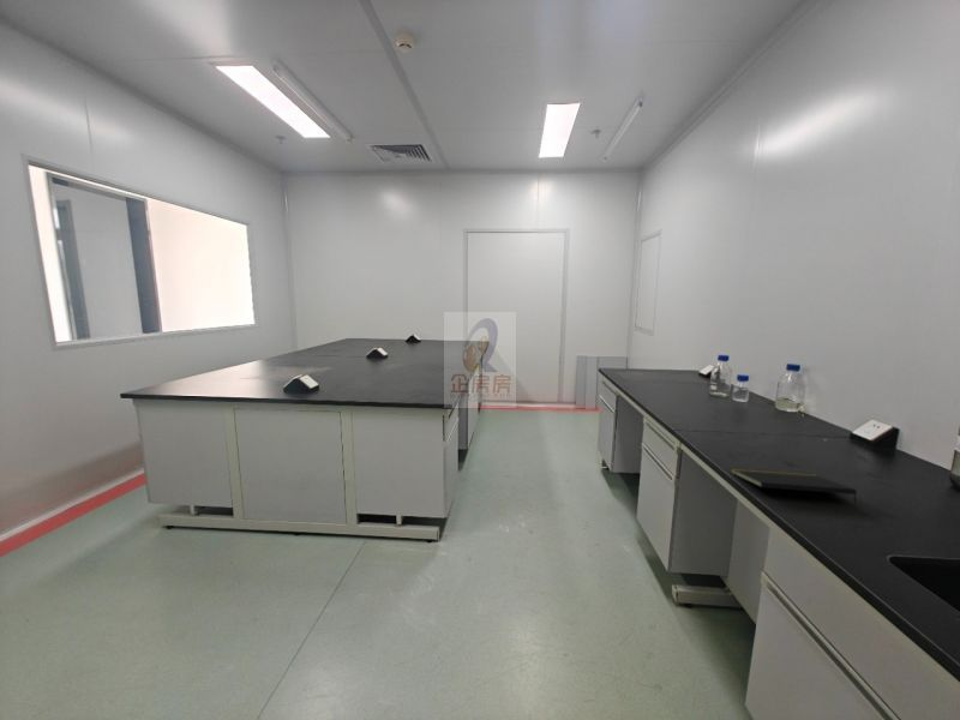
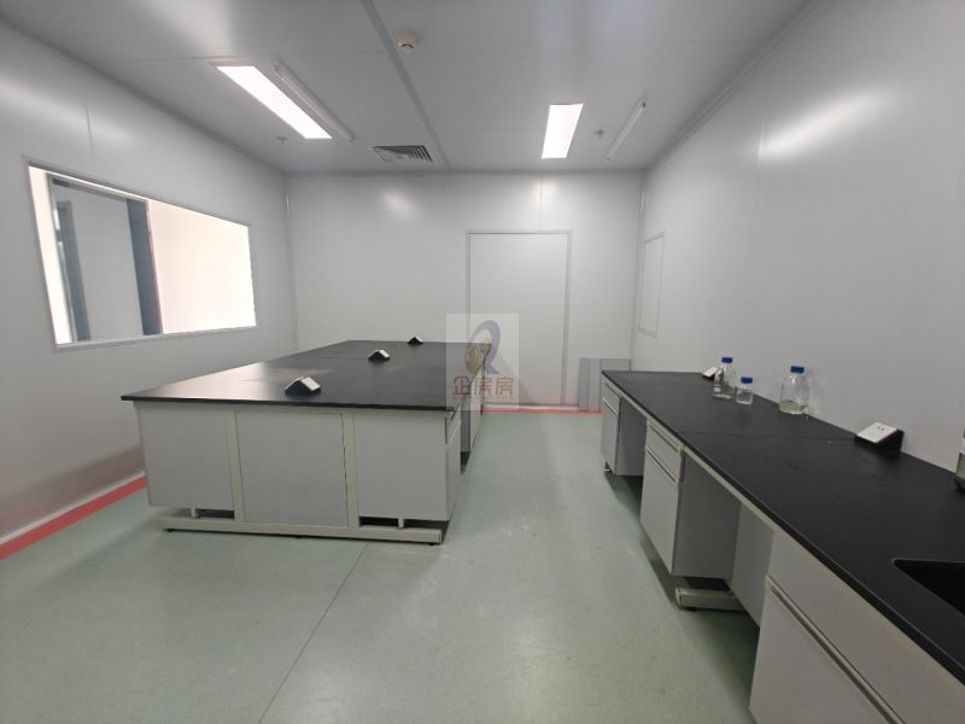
- notepad (787, 480)
